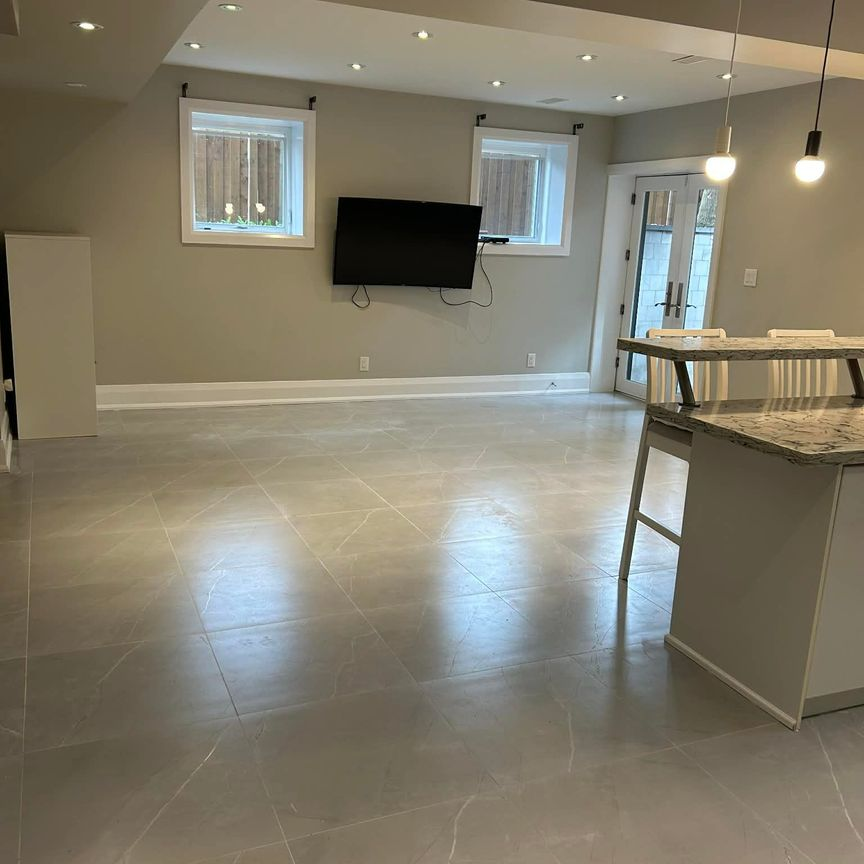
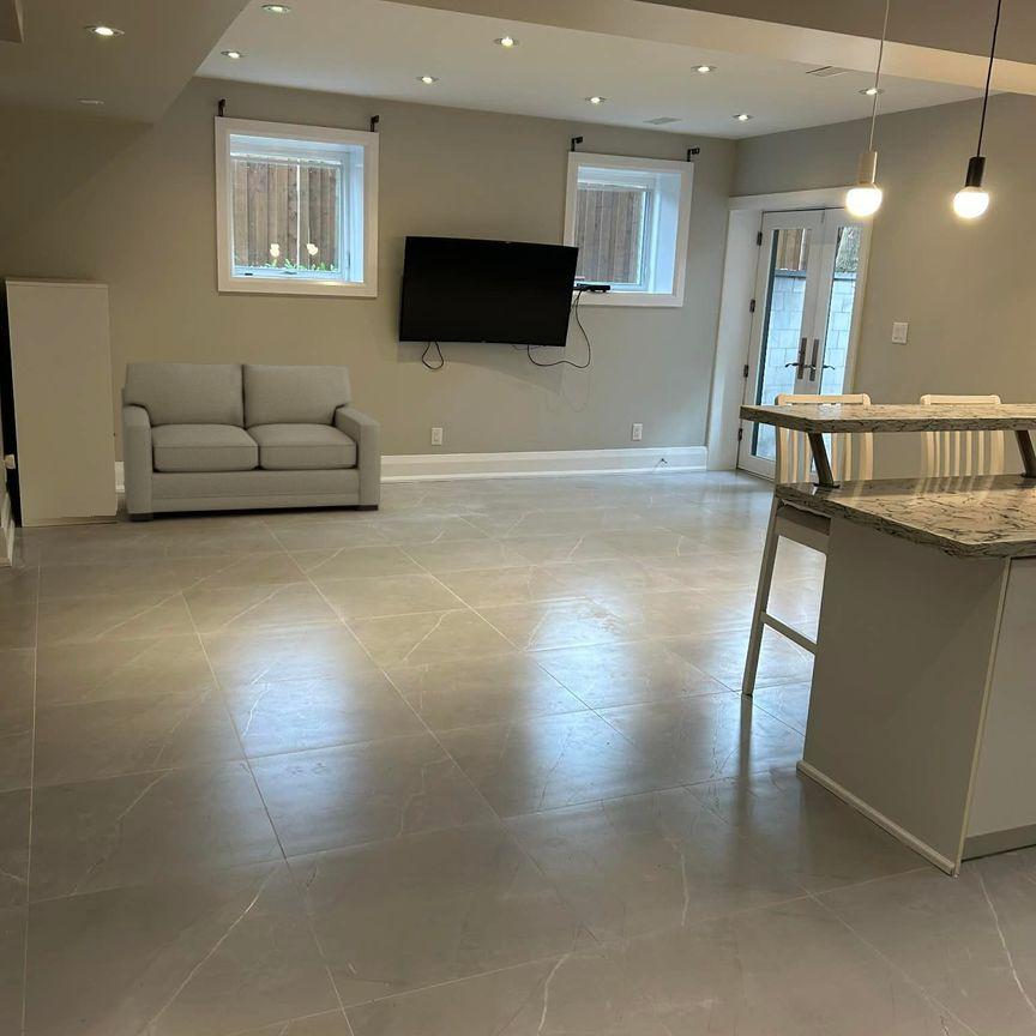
+ sofa (248, 434)
